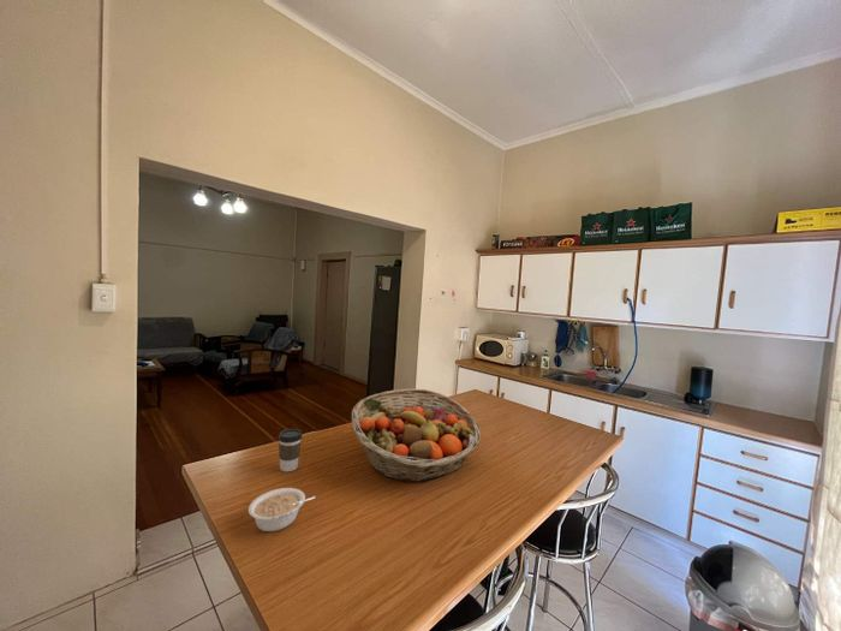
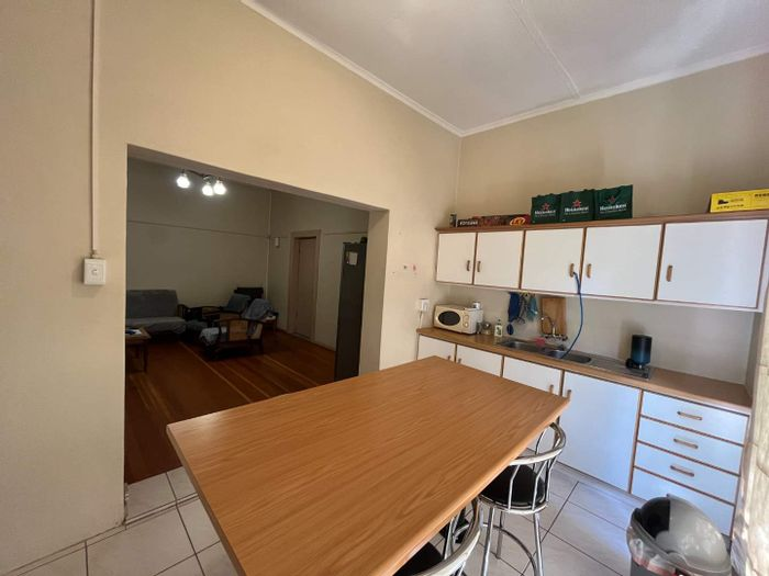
- coffee cup (290, 450)
- legume (279, 507)
- fruit basket (417, 430)
